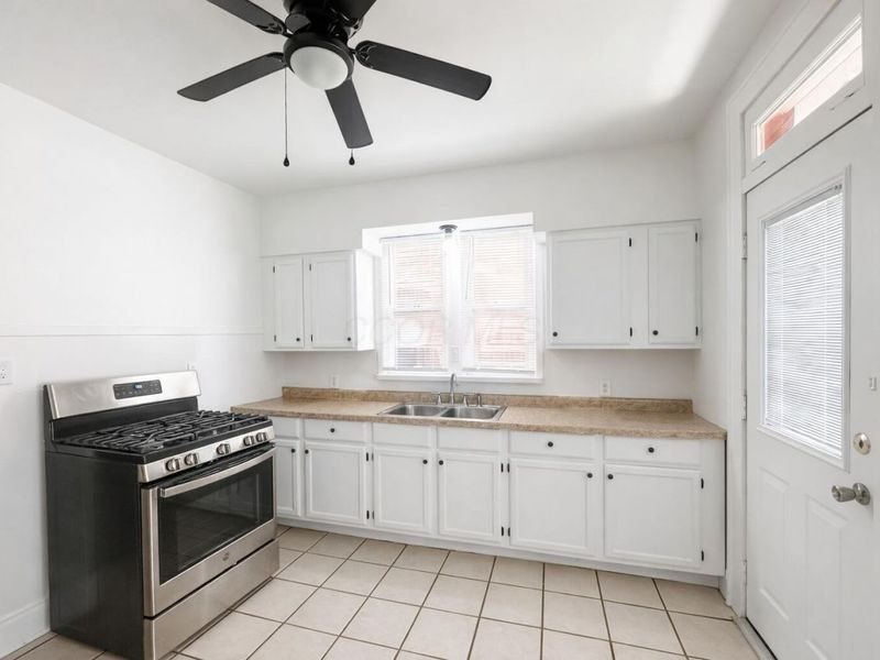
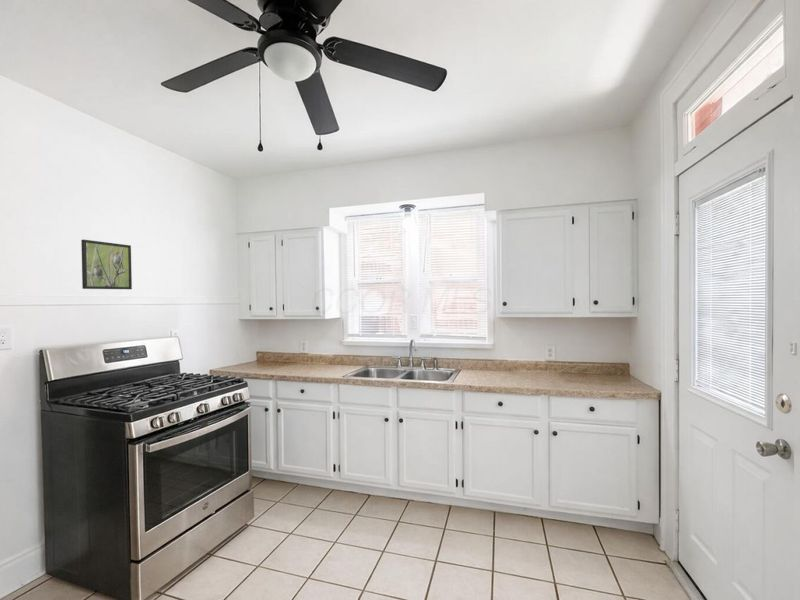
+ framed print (108, 265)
